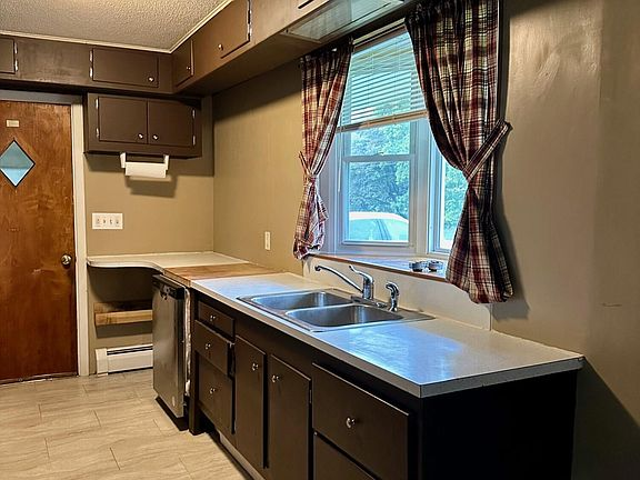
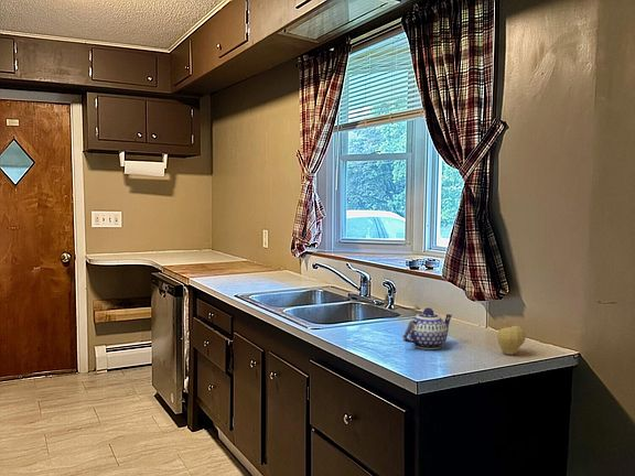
+ teapot (428, 327)
+ fruit (510, 336)
